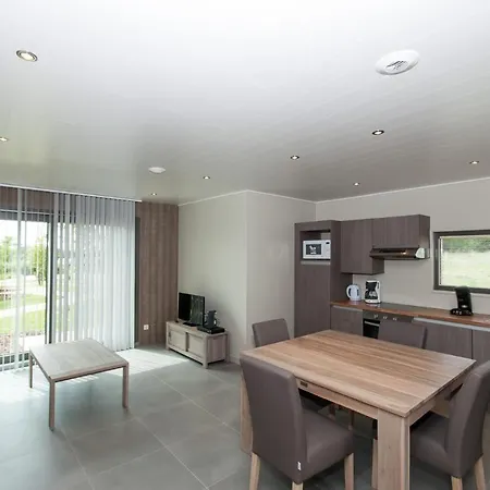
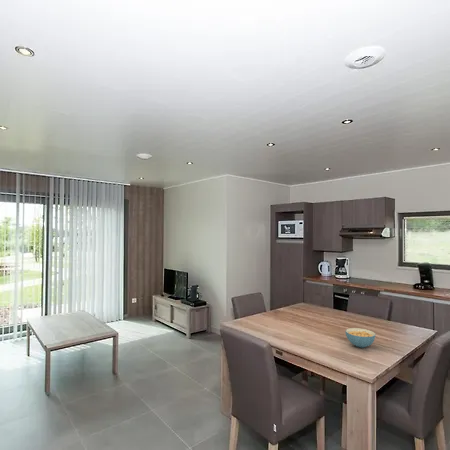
+ cereal bowl (360, 339)
